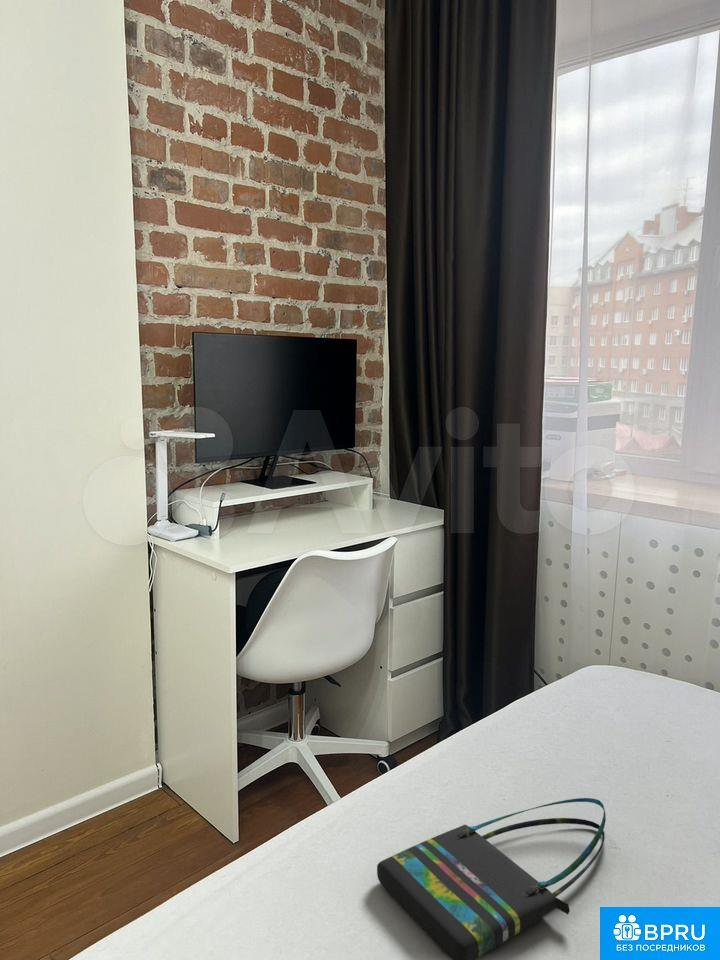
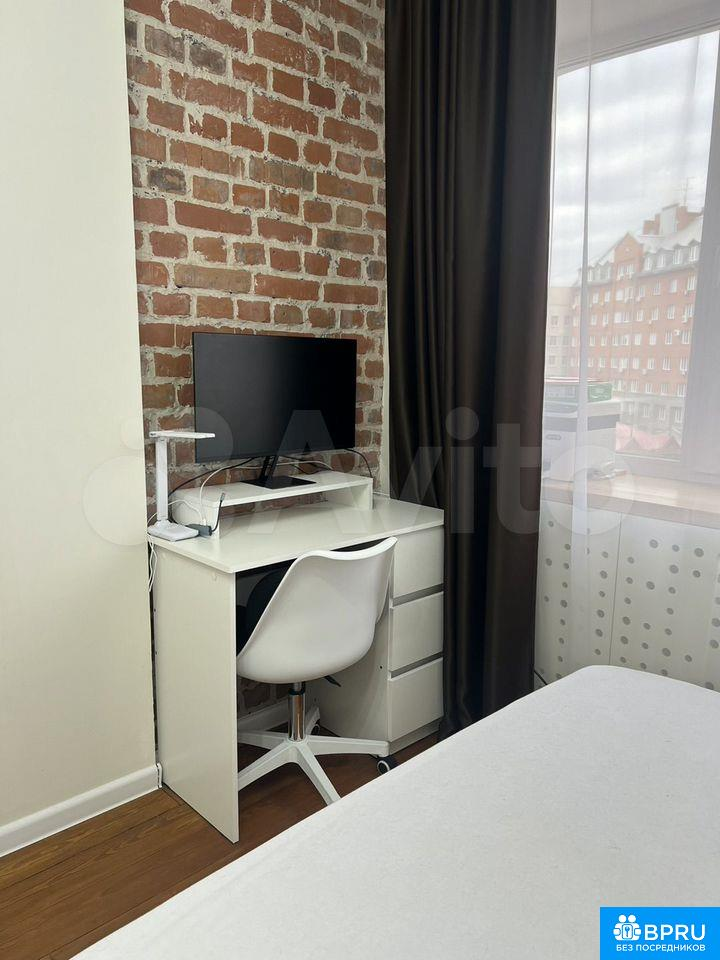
- tote bag (512, 861)
